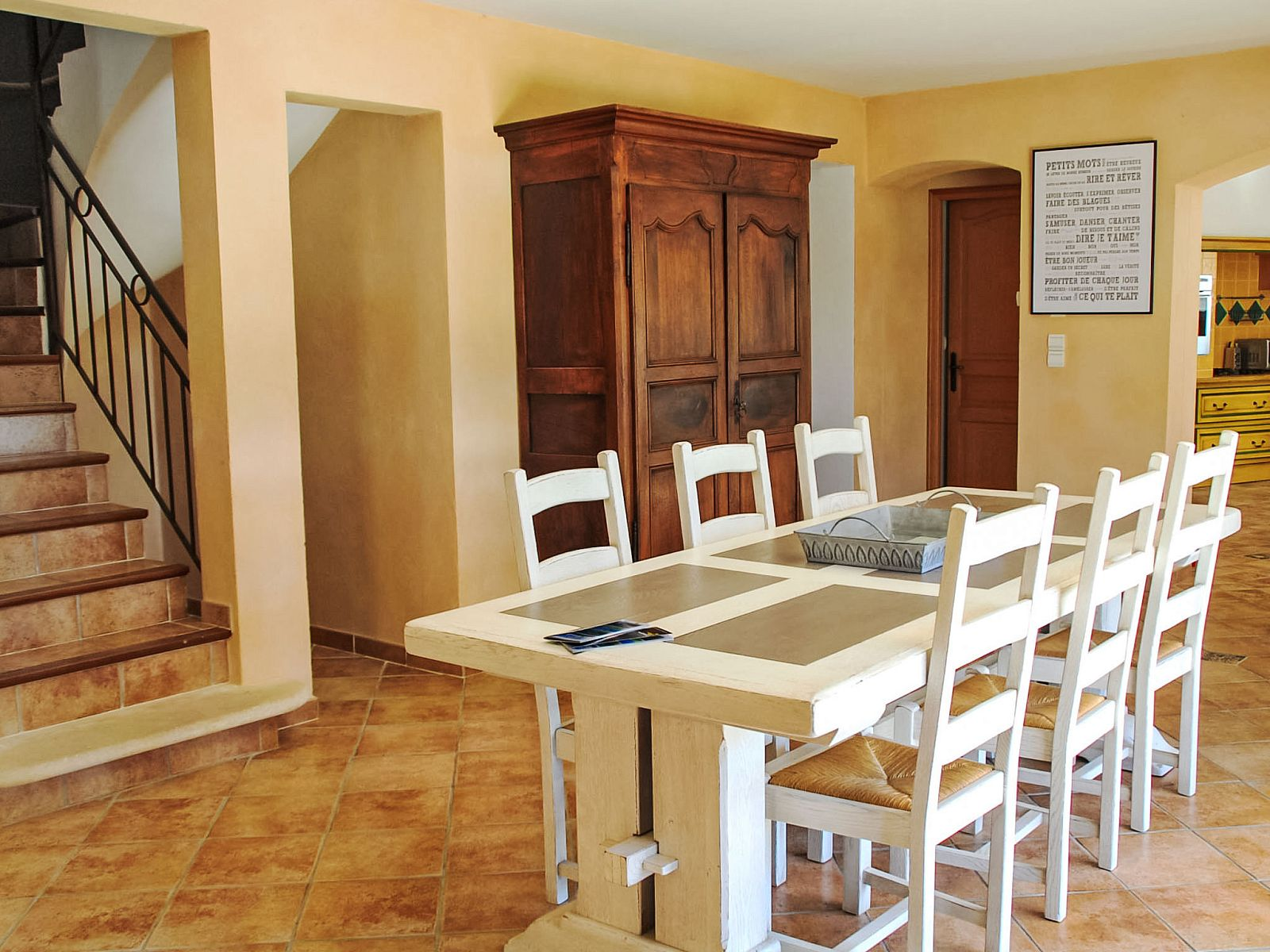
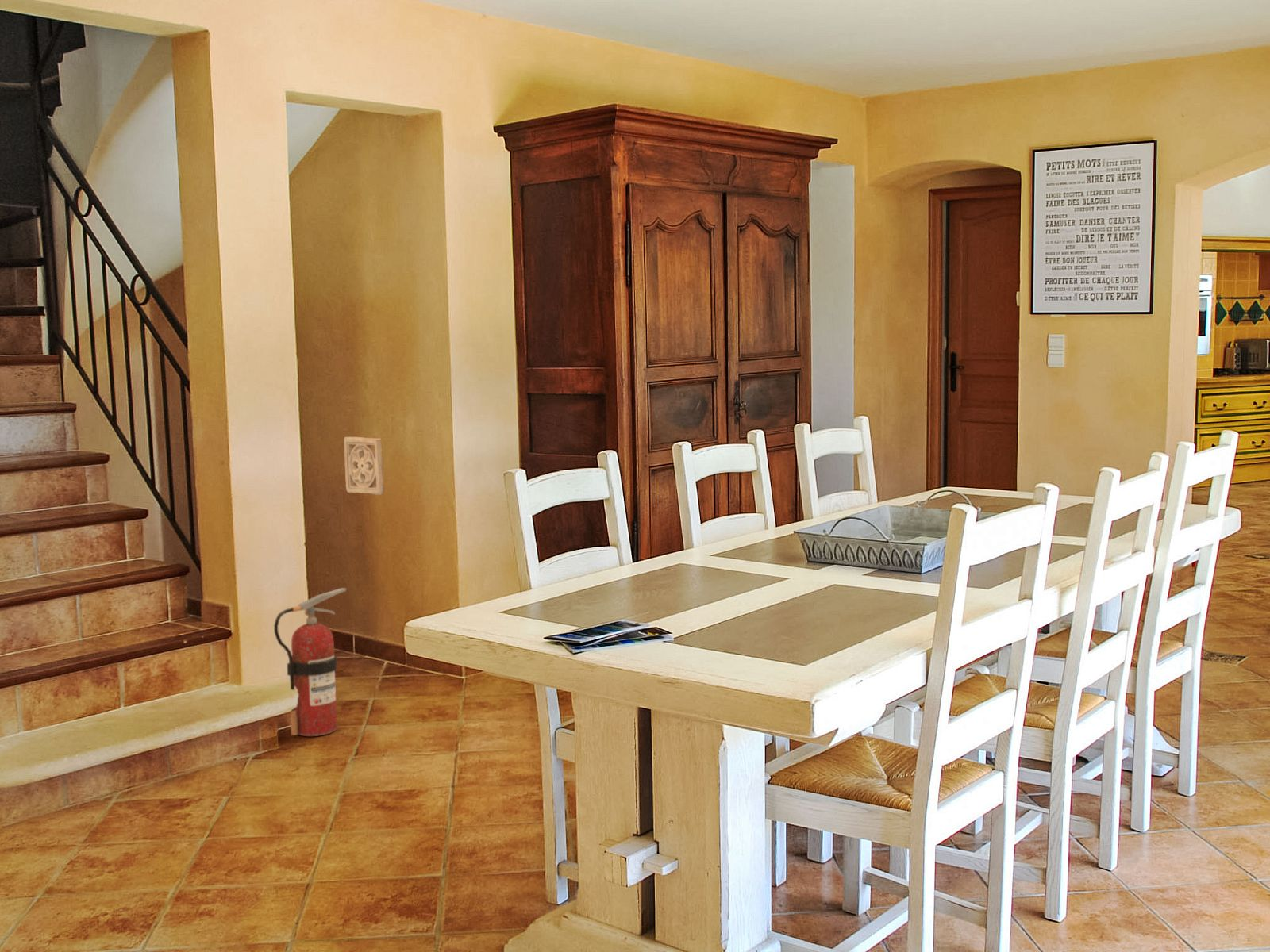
+ wall ornament (364, 466)
+ fire extinguisher (312, 662)
